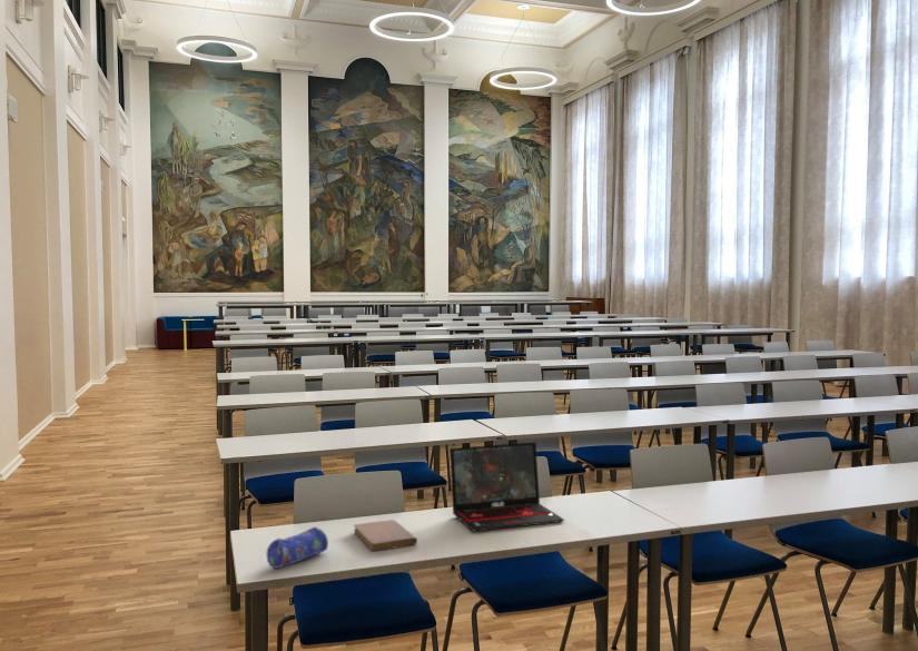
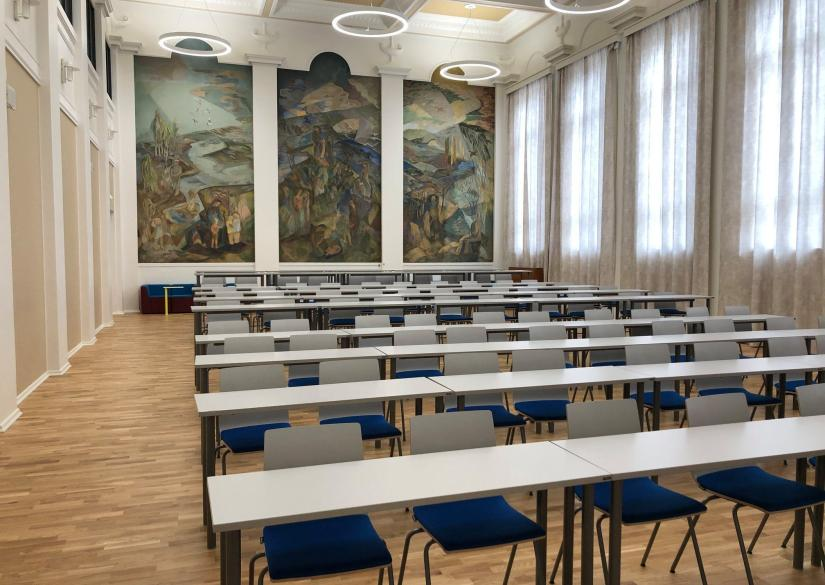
- pencil case (297, 545)
- laptop (505, 484)
- notebook (384, 534)
